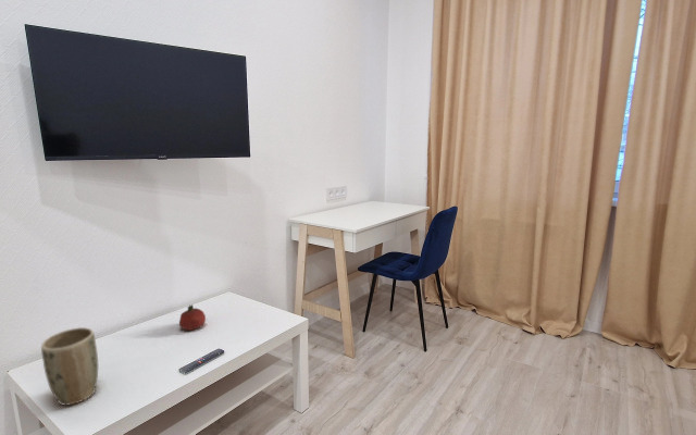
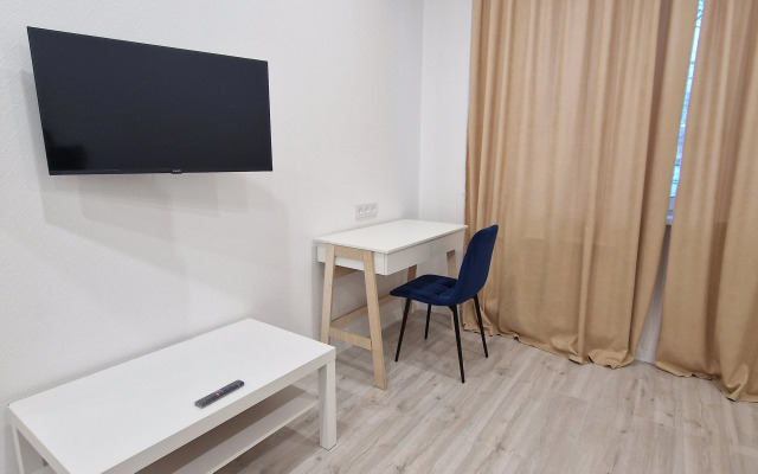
- plant pot (73, 366)
- fruit (191, 315)
